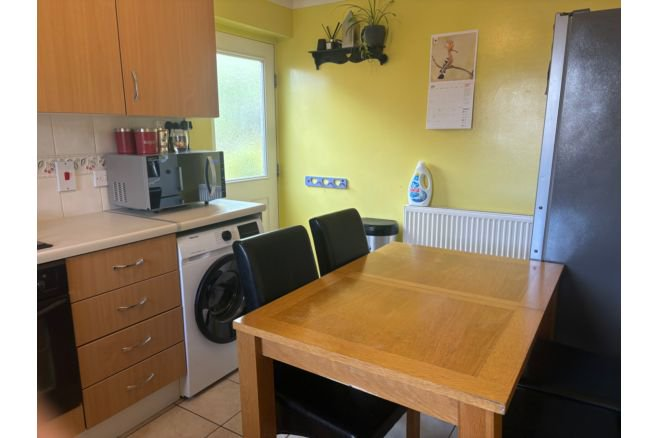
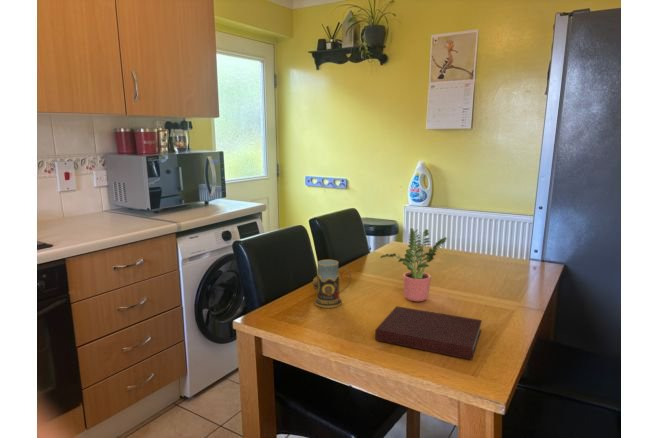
+ mug (331, 283)
+ potted plant (411, 260)
+ notebook (429, 330)
